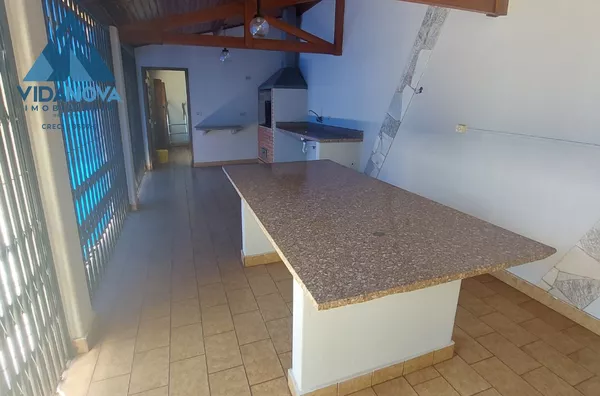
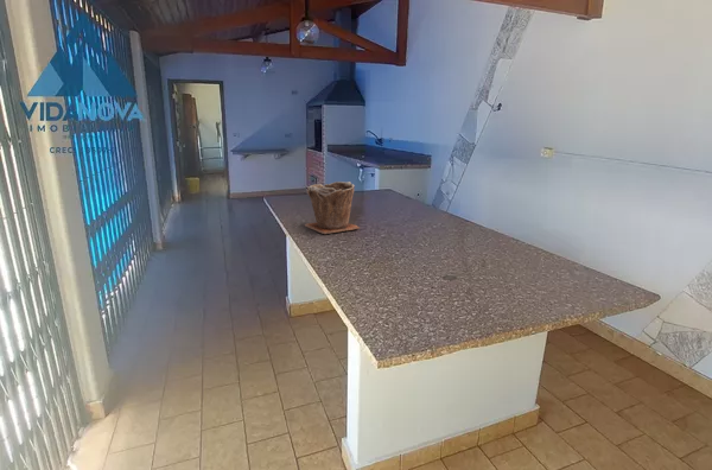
+ plant pot (331, 205)
